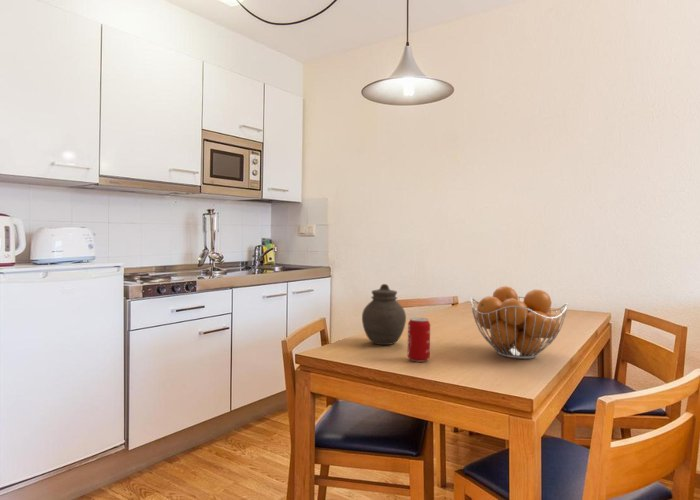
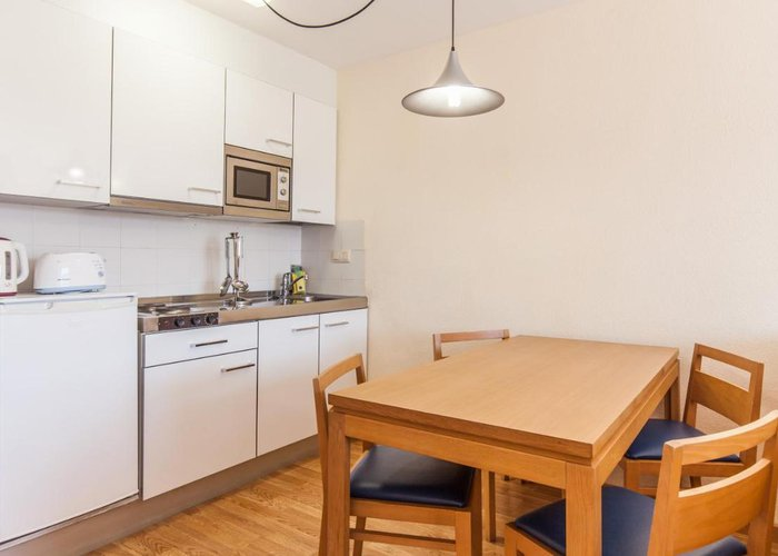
- beverage can (418, 339)
- fruit basket (517, 320)
- jar (384, 313)
